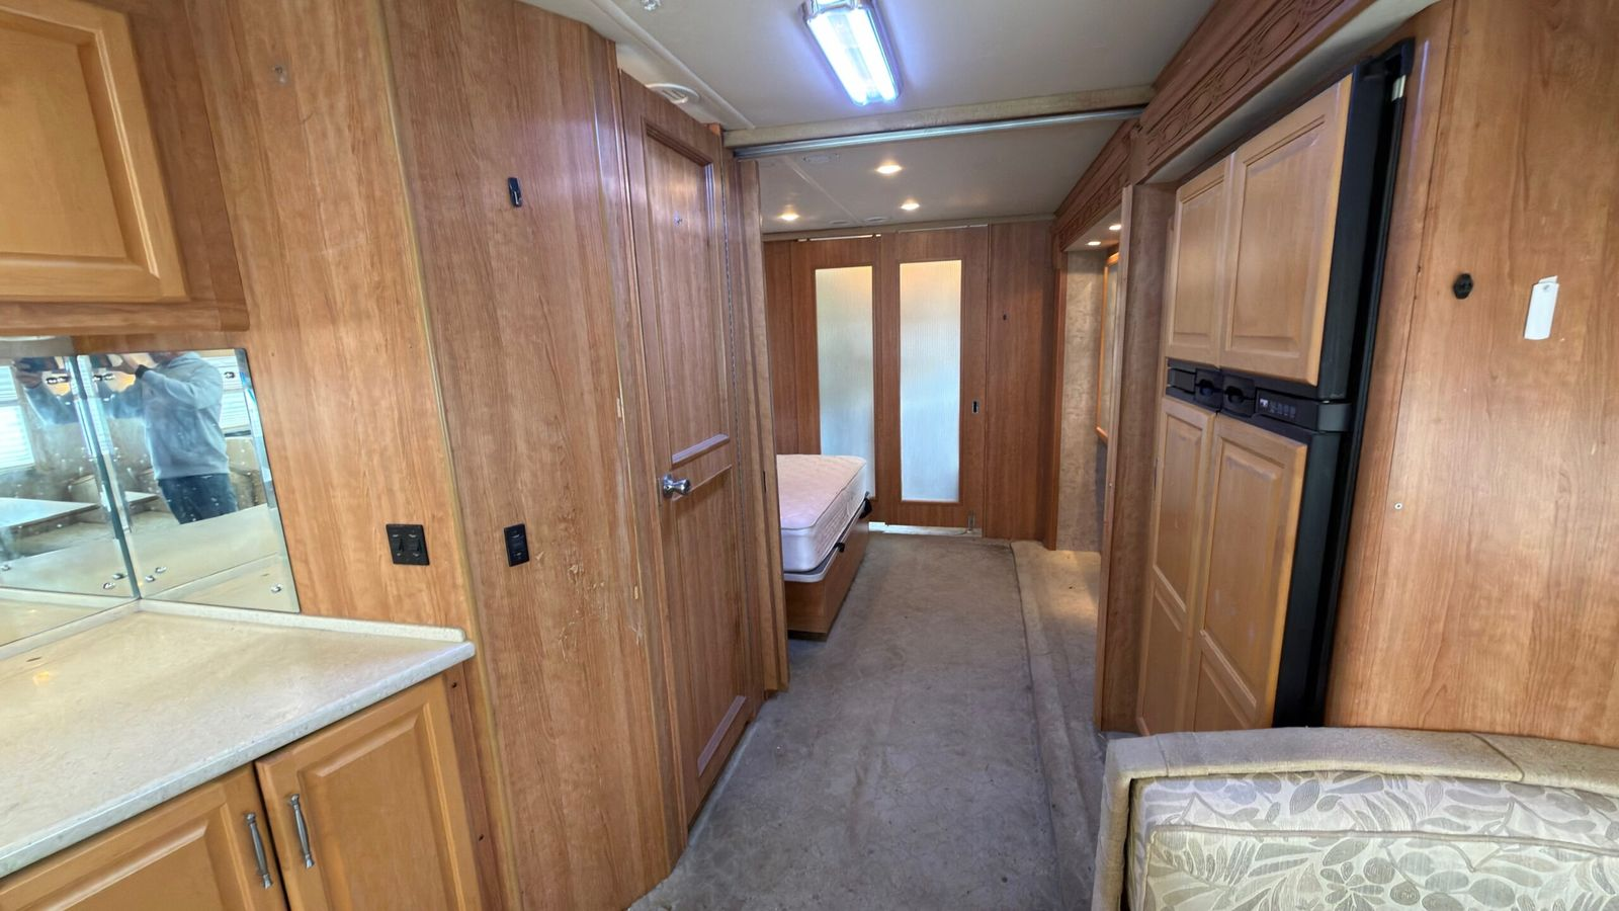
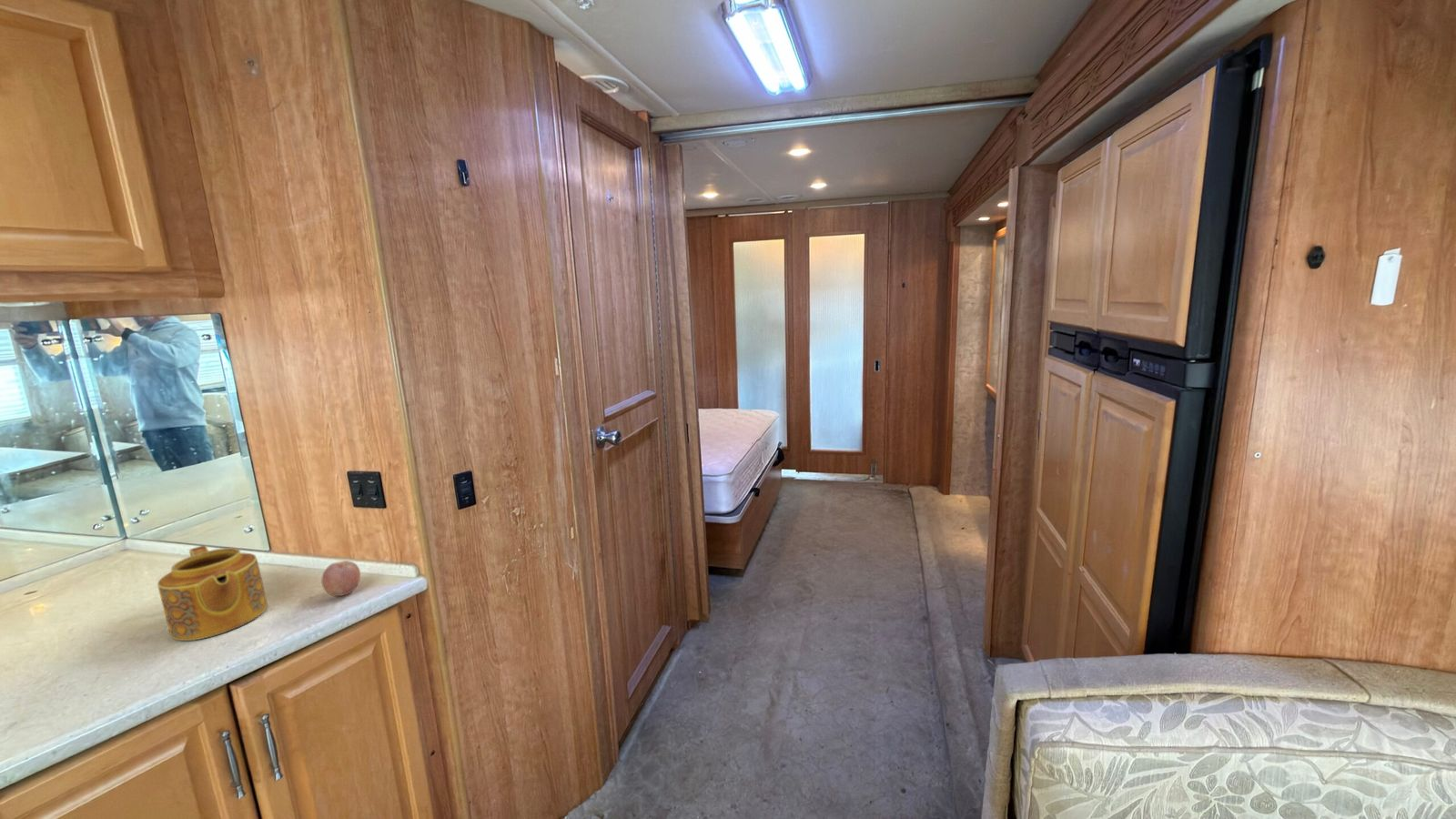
+ teapot (215, 590)
+ fruit (341, 578)
